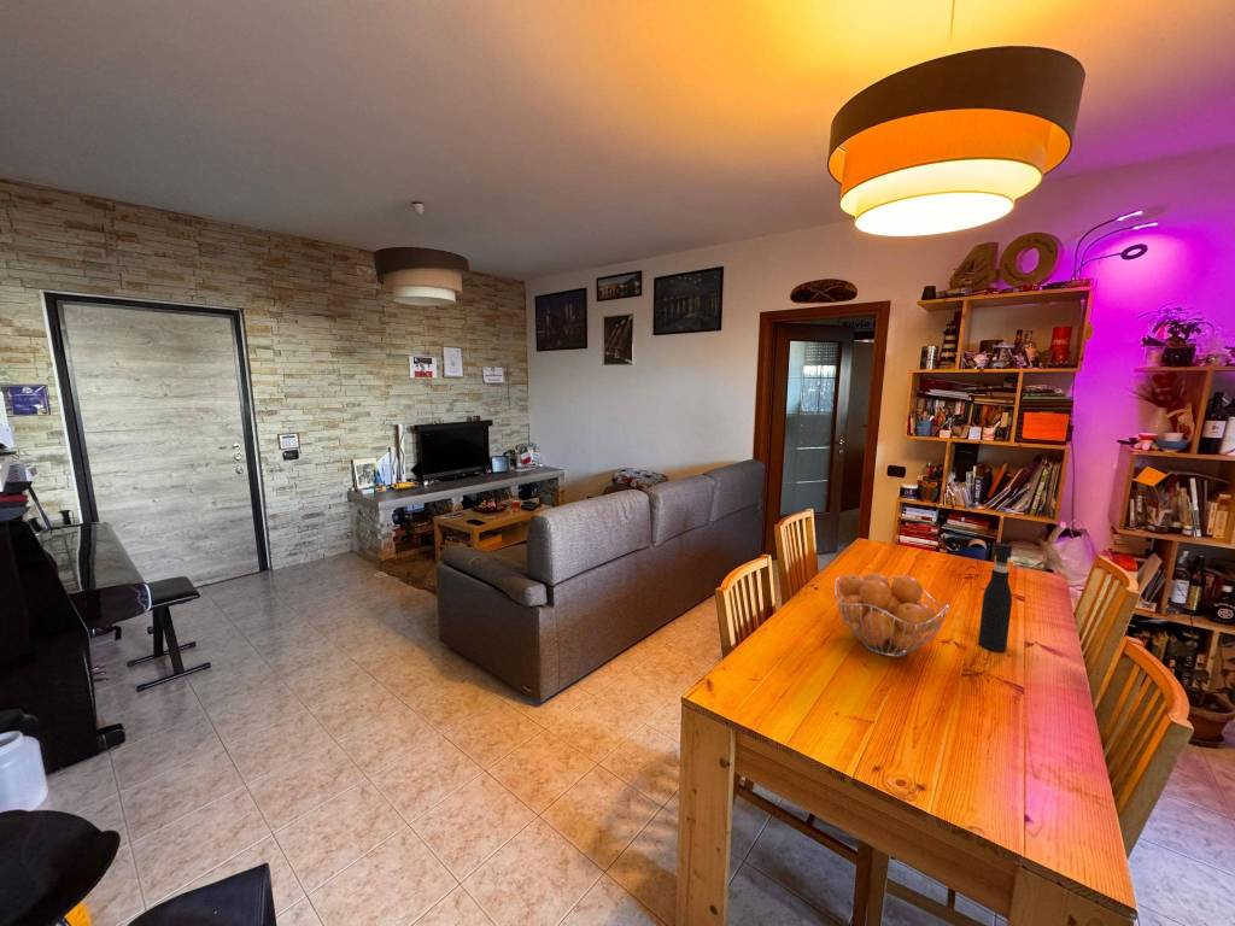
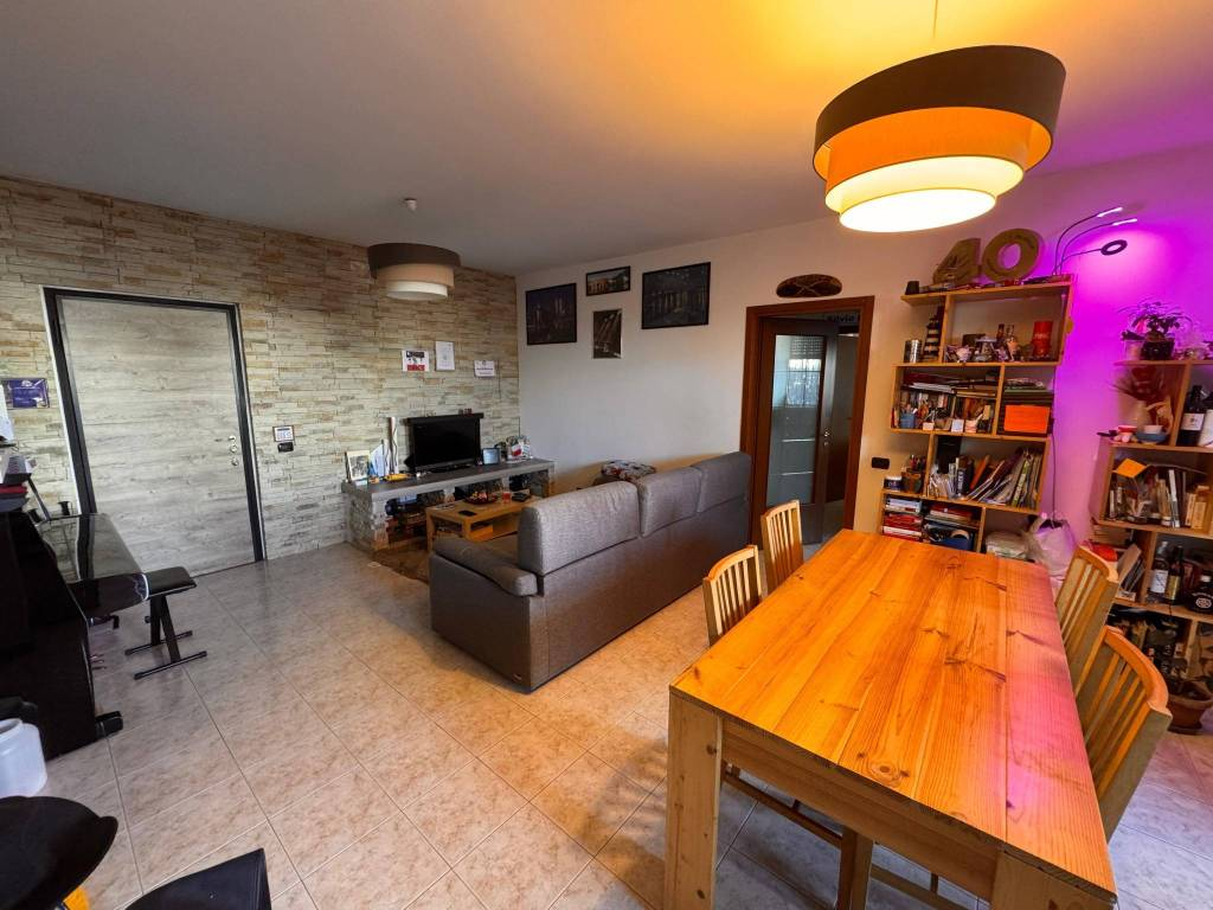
- pepper grinder (997, 596)
- fruit basket (886, 611)
